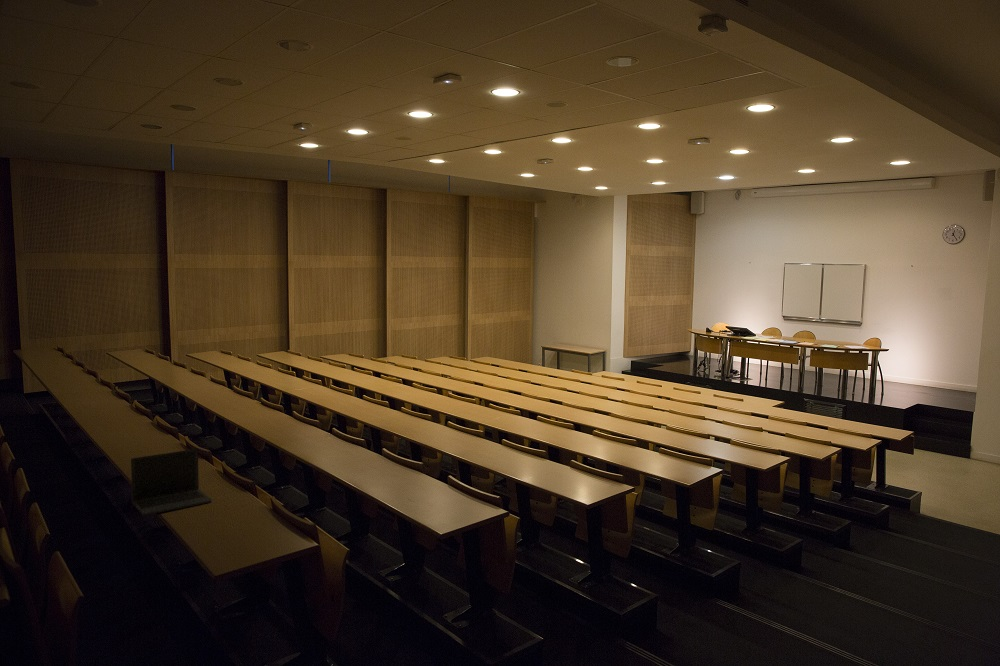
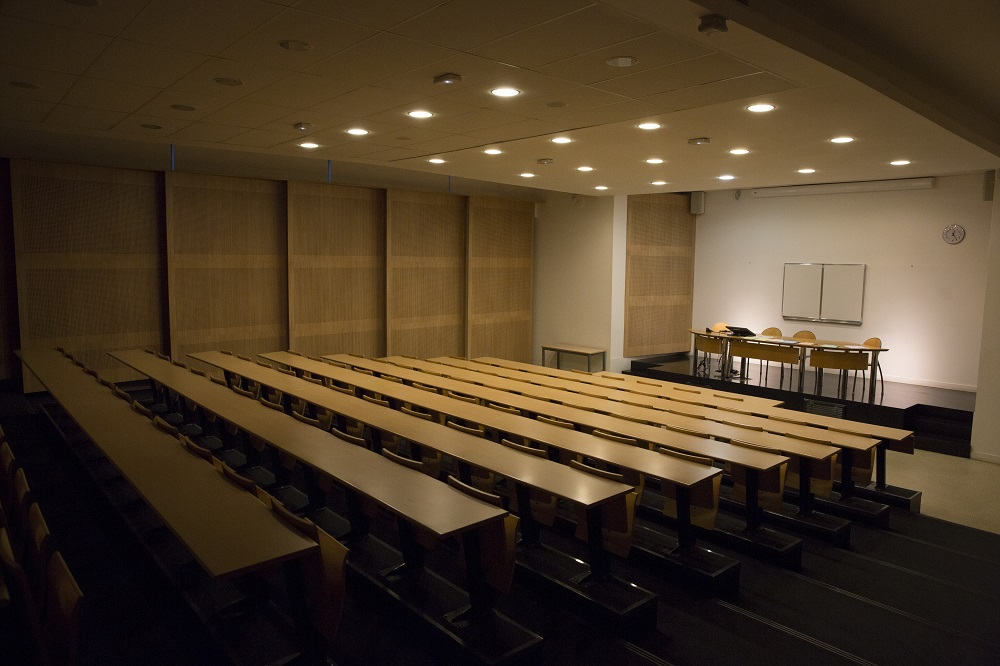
- laptop (171, 480)
